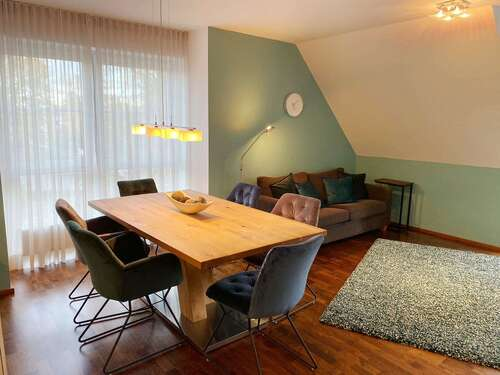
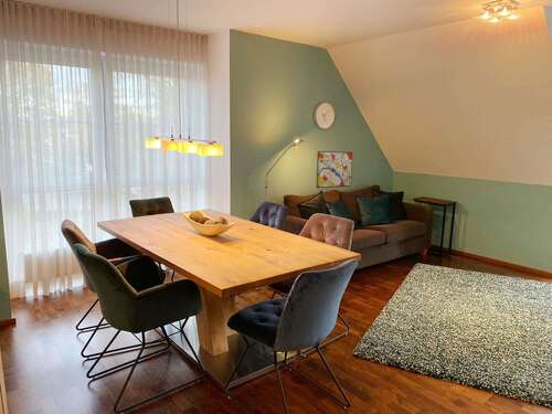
+ wall art (335, 169)
